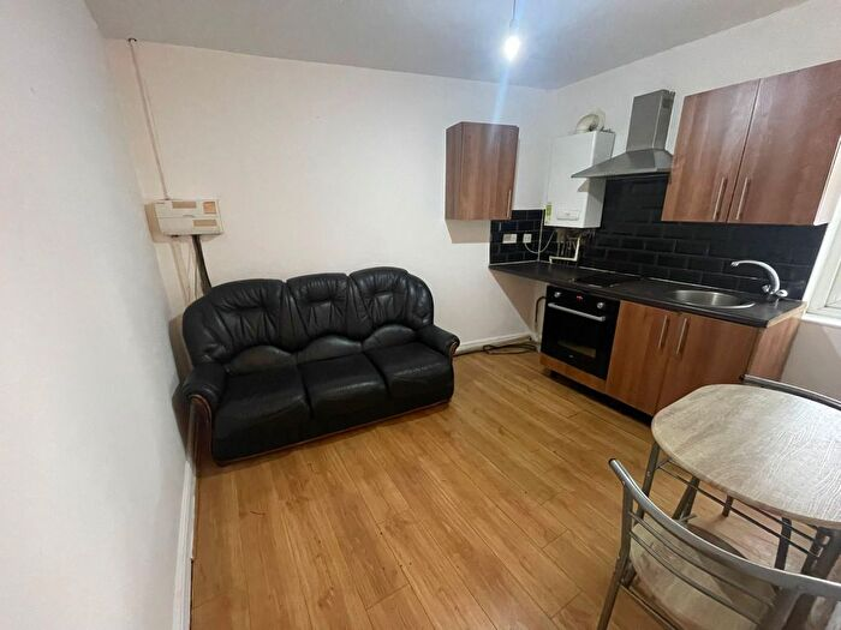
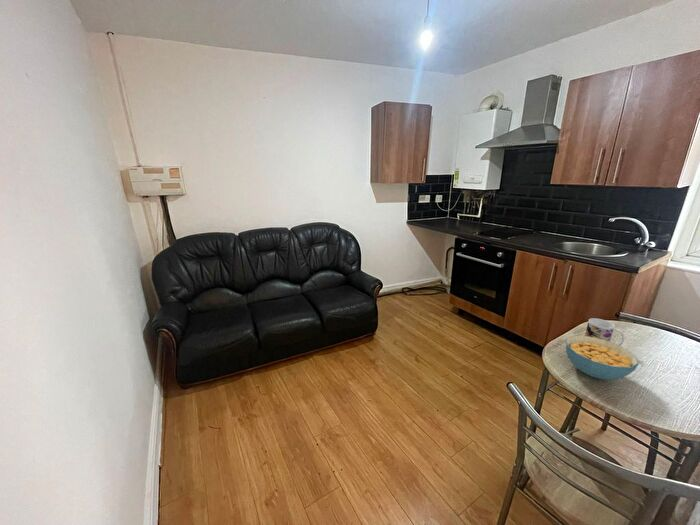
+ mug (604, 335)
+ cereal bowl (596, 361)
